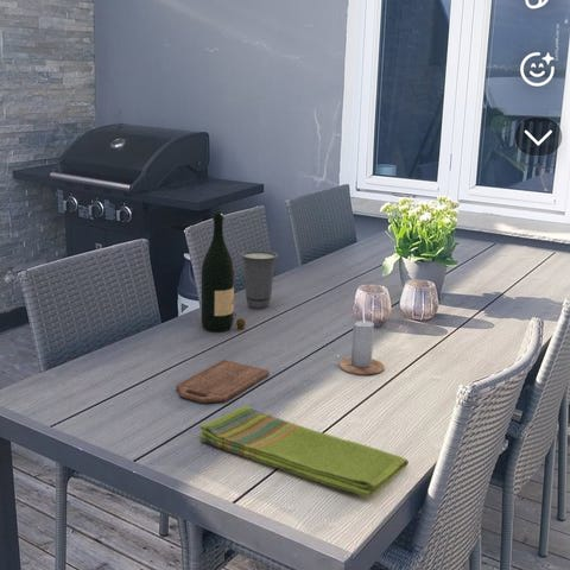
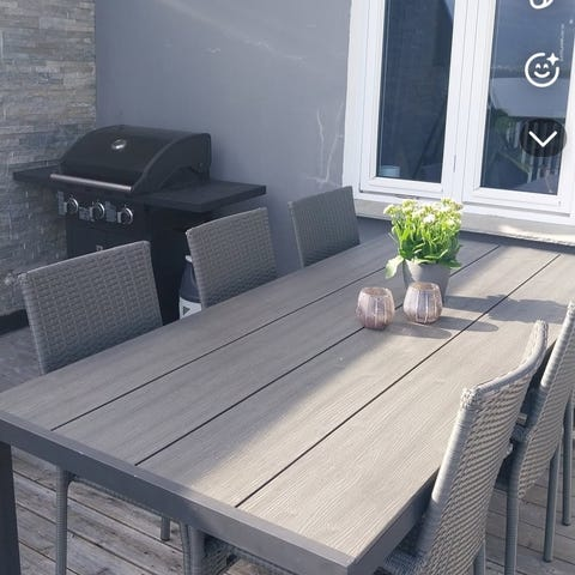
- cutting board (220, 381)
- wine bottle (223, 270)
- cup (259, 279)
- candle (363, 335)
- dish towel (300, 445)
